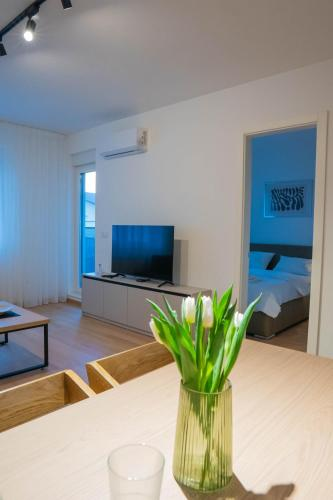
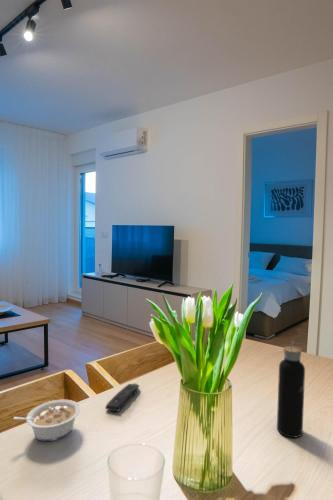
+ remote control (124, 394)
+ water bottle (291, 385)
+ legume (52, 420)
